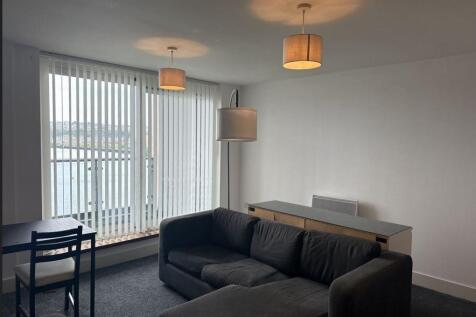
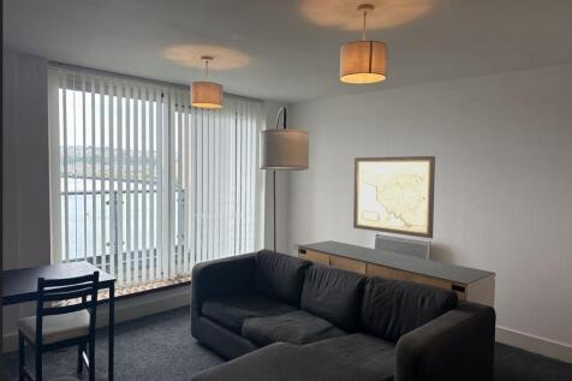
+ wall art (391, 195)
